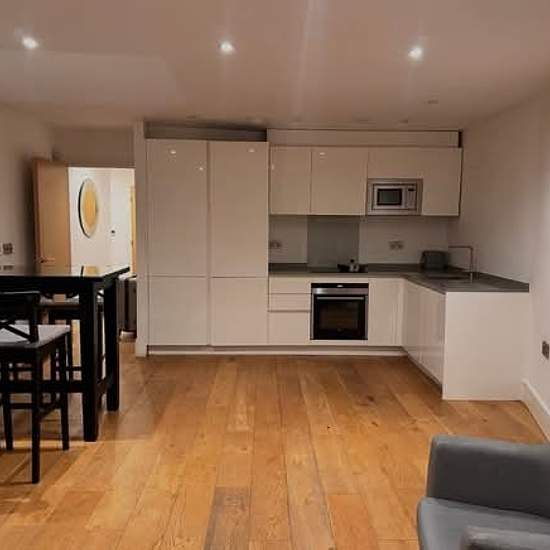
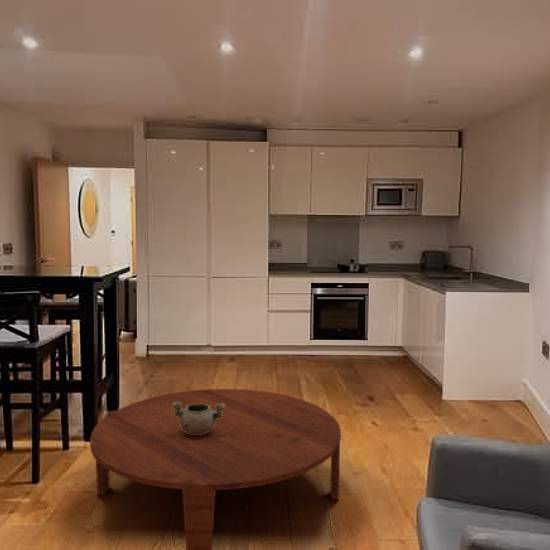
+ coffee table (218, 459)
+ decorative bowl (198, 416)
